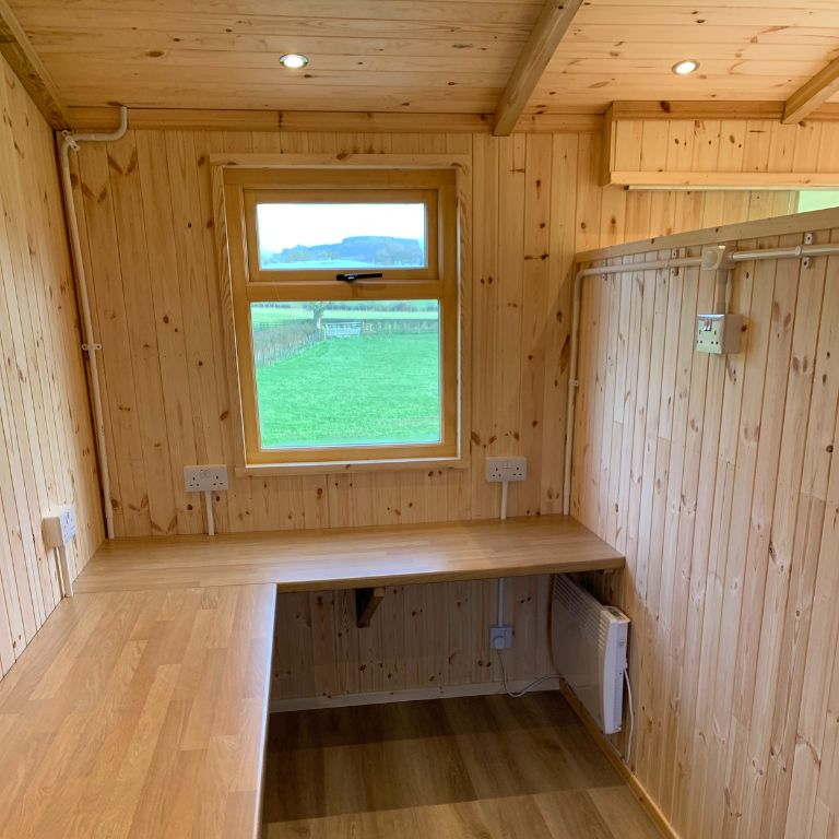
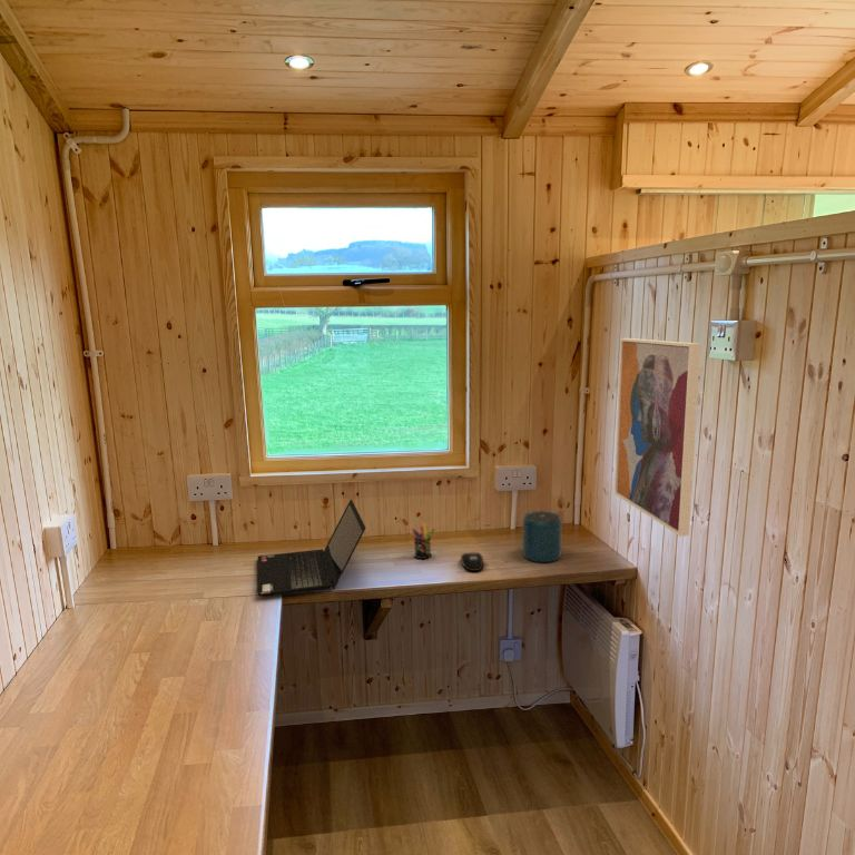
+ wall art (651, 429)
+ computer mouse (472, 559)
+ speaker (541, 535)
+ laptop computer (311, 550)
+ pen holder (424, 540)
